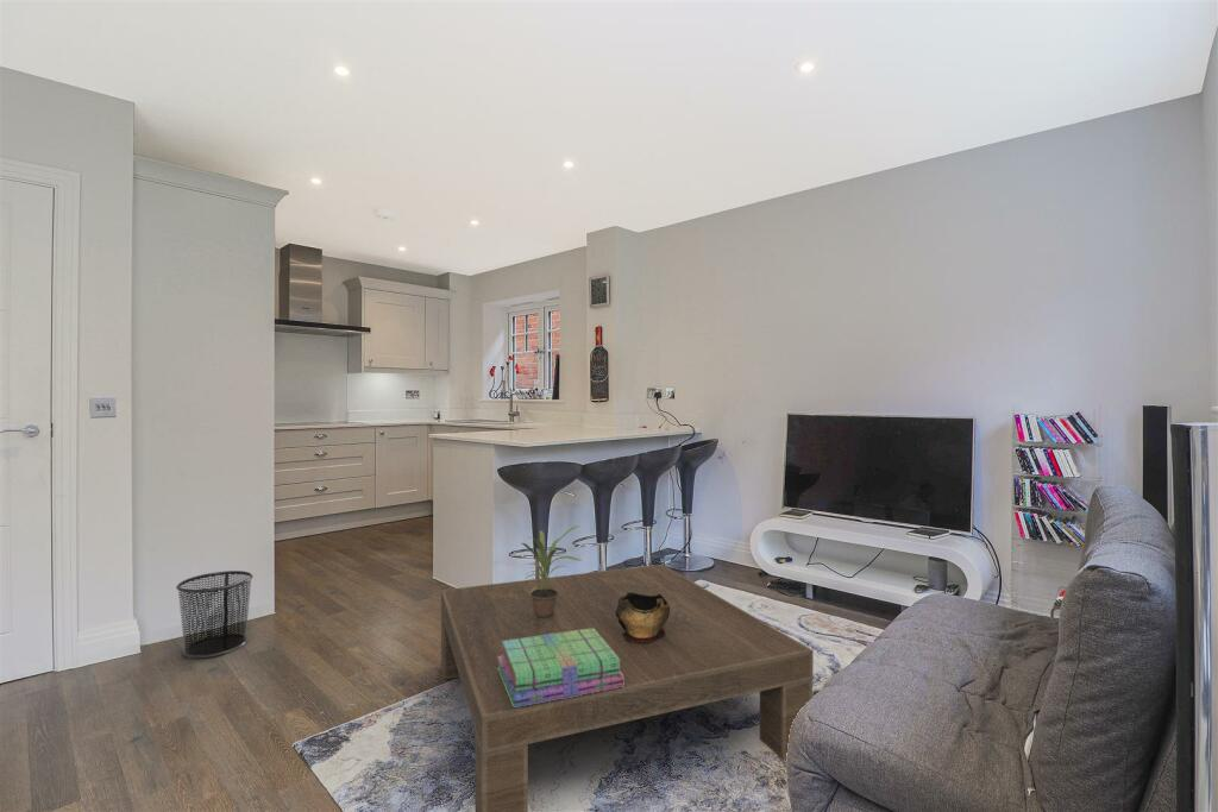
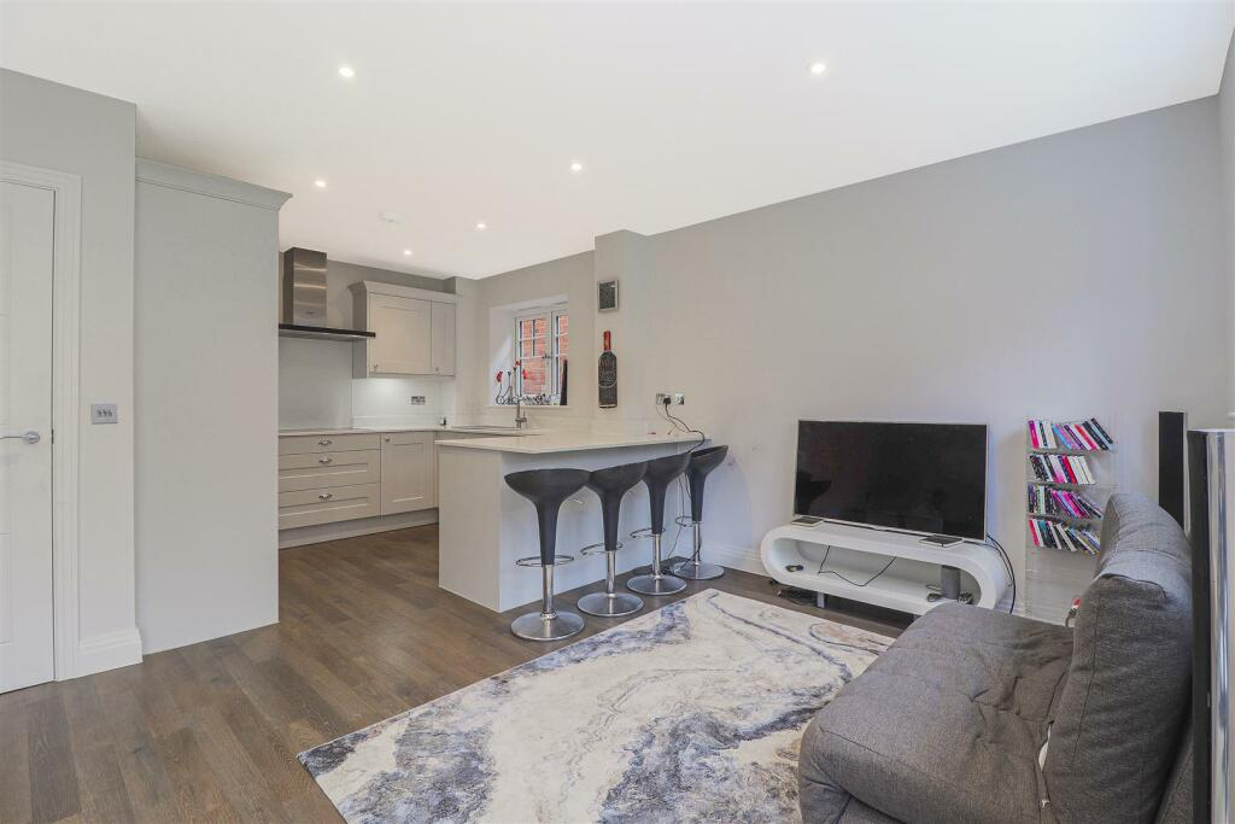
- coffee table (611, 649)
- decorative bowl (642, 611)
- stack of books (558, 662)
- waste bin (215, 612)
- potted plant (544, 571)
